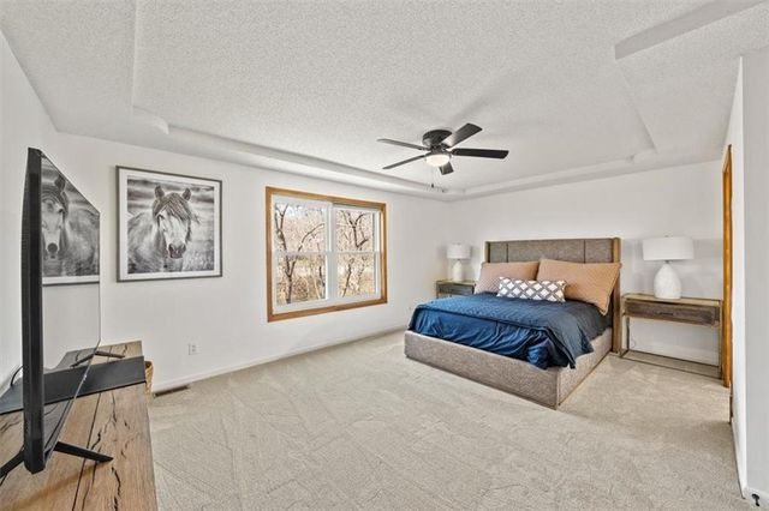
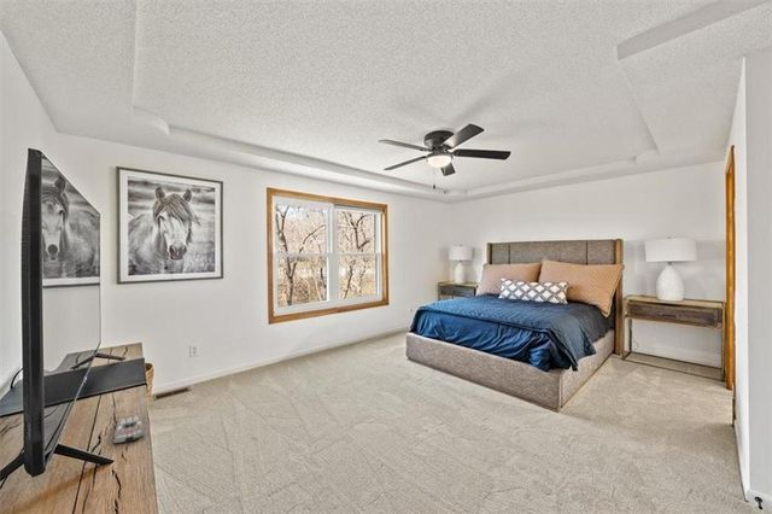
+ remote control (129, 427)
